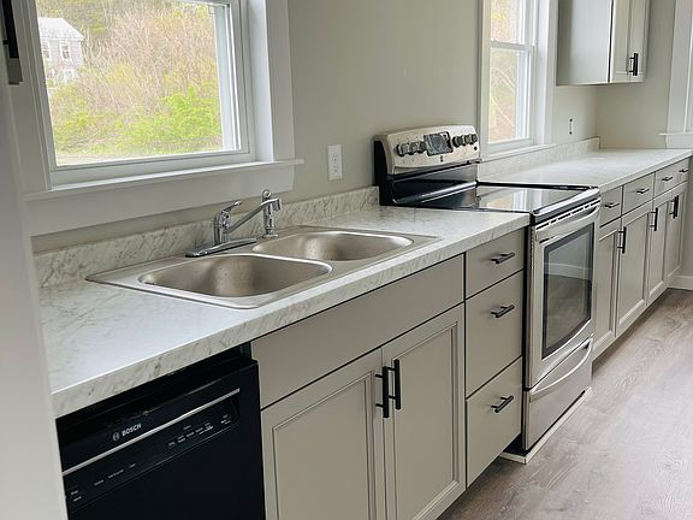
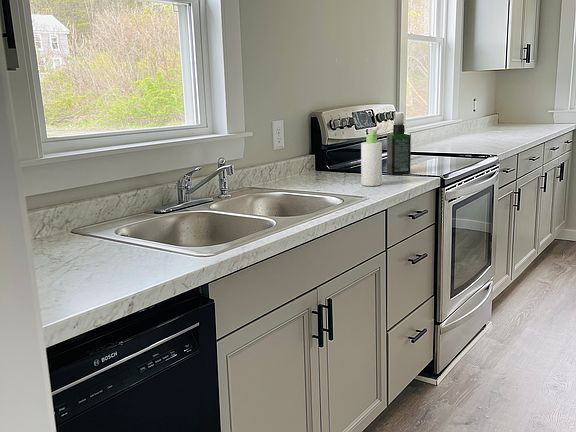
+ spray bottle (398, 142)
+ bottle (372, 155)
